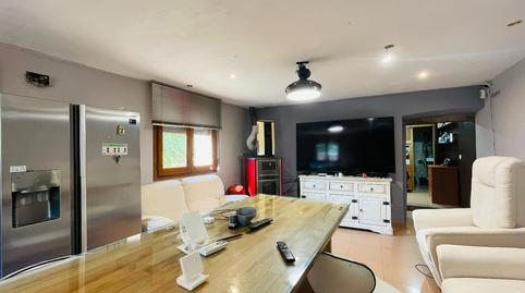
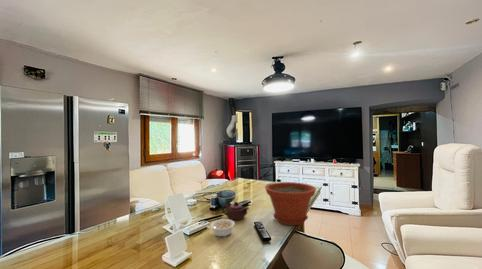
+ plant pot (290, 203)
+ teapot (235, 209)
+ legume (222, 228)
